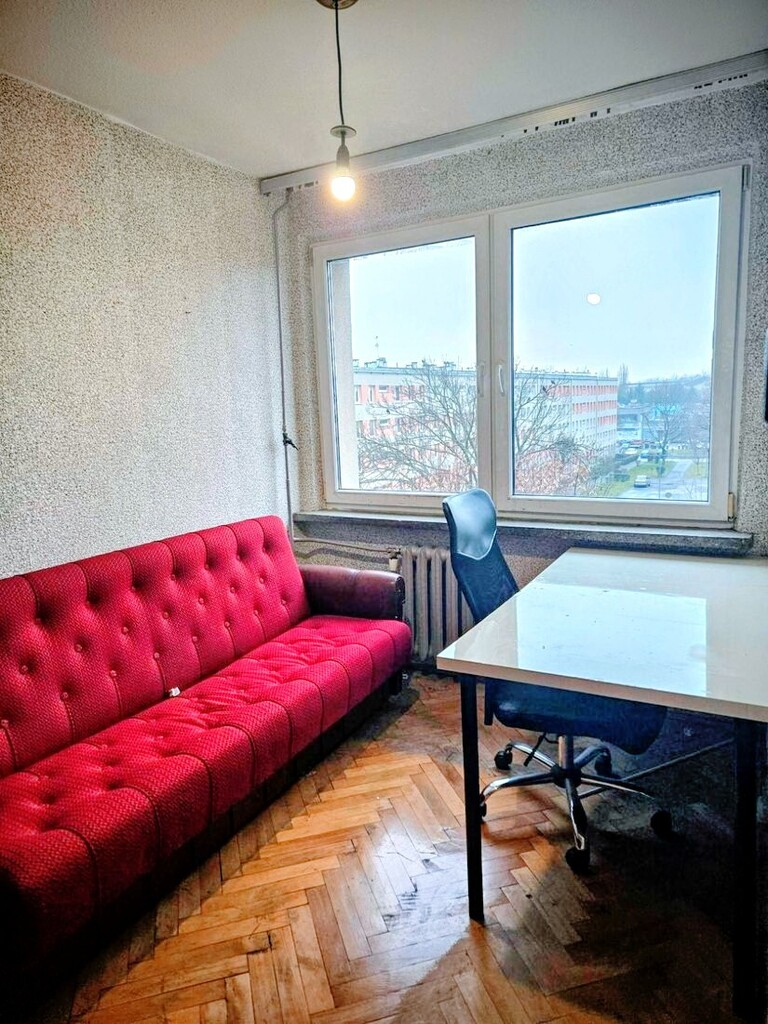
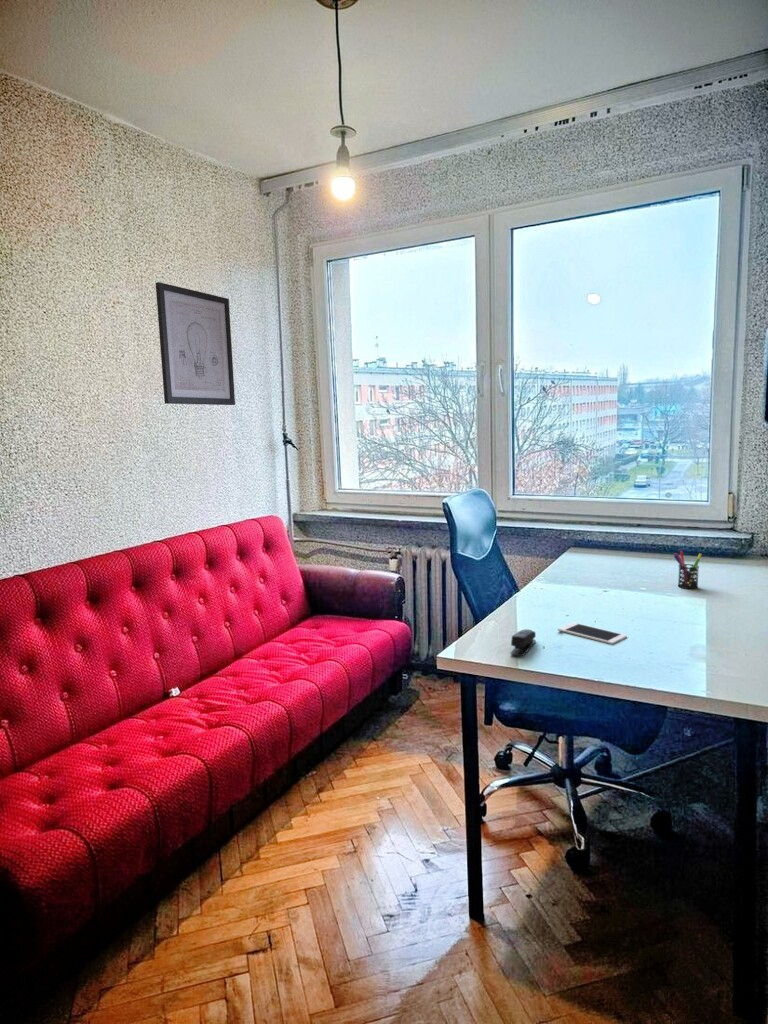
+ stapler (523, 638)
+ wall art (198, 348)
+ pen holder (689, 569)
+ cell phone (591, 632)
